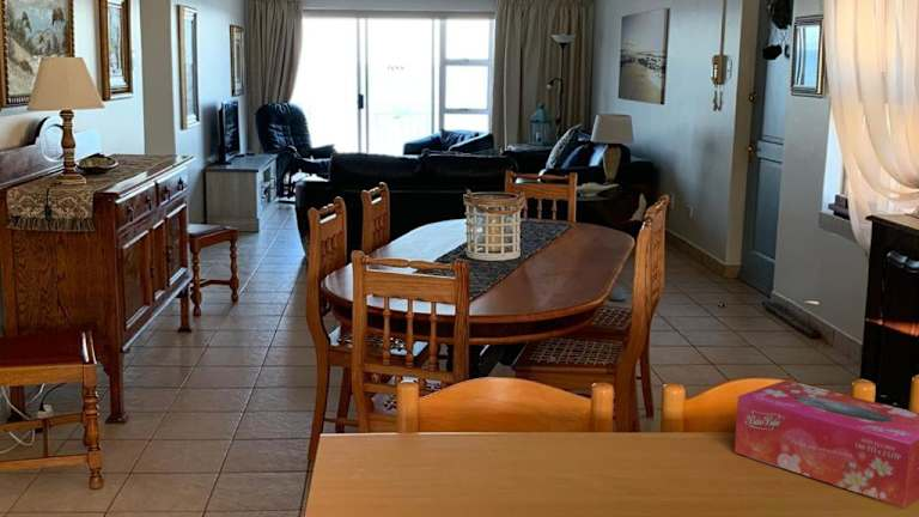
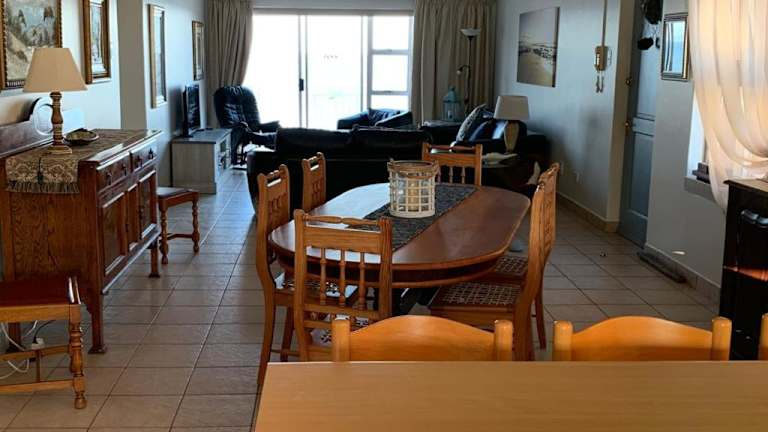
- tissue box (839, 437)
